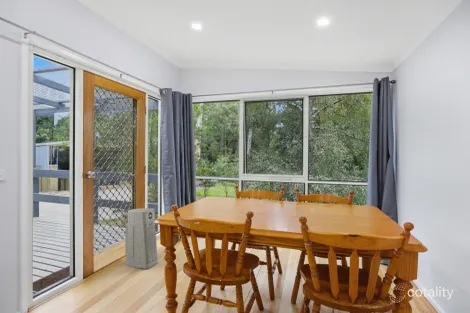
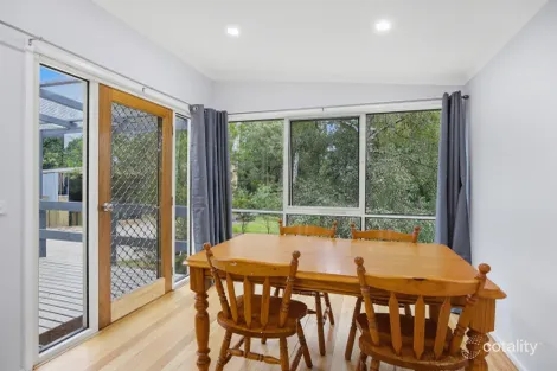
- air purifier (141, 236)
